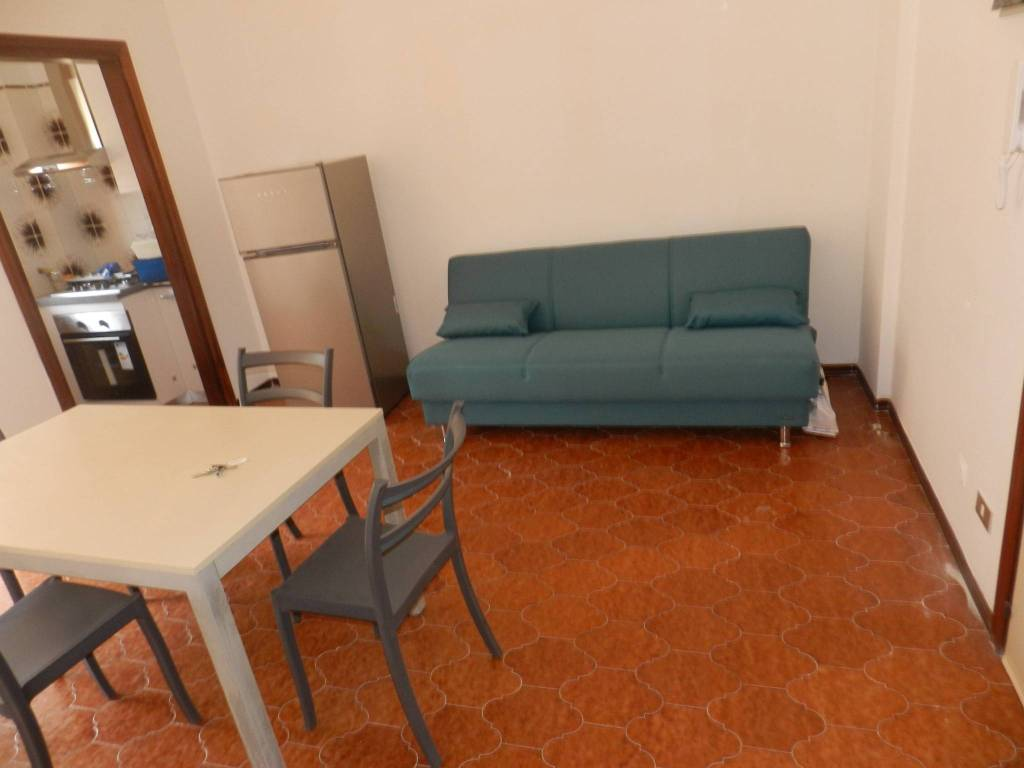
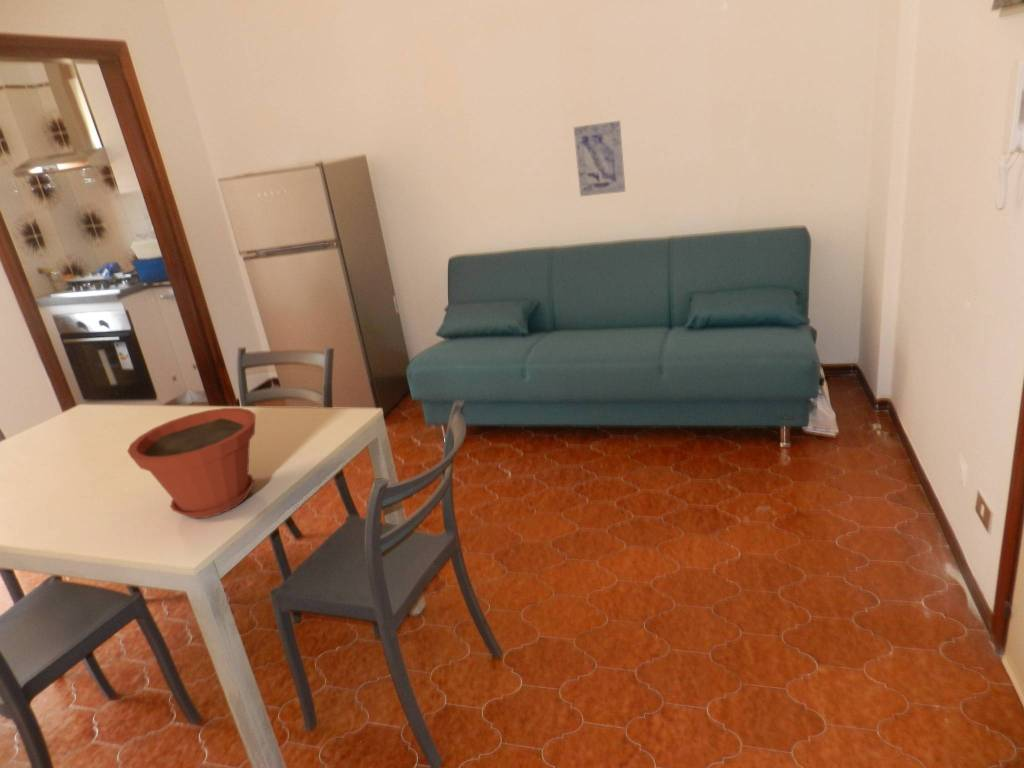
+ plant pot (205, 467)
+ wall art (599, 159)
